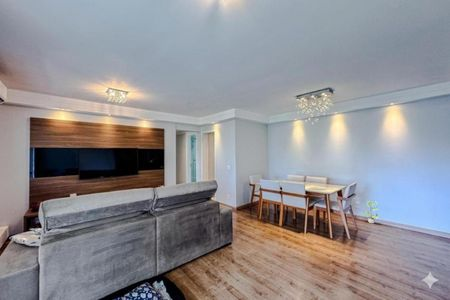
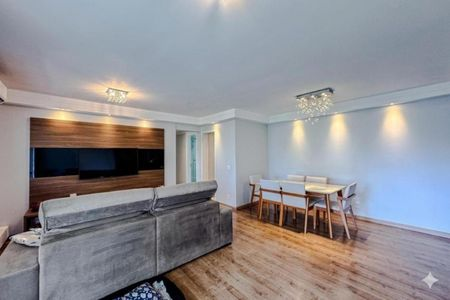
- potted plant (373, 210)
